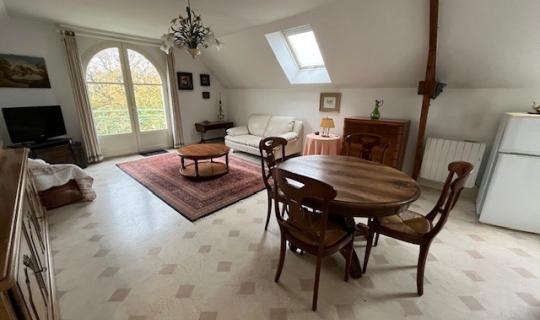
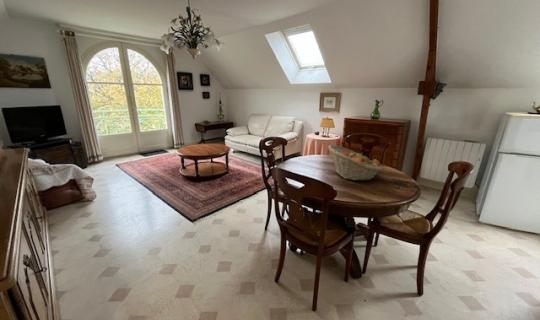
+ fruit basket (352, 161)
